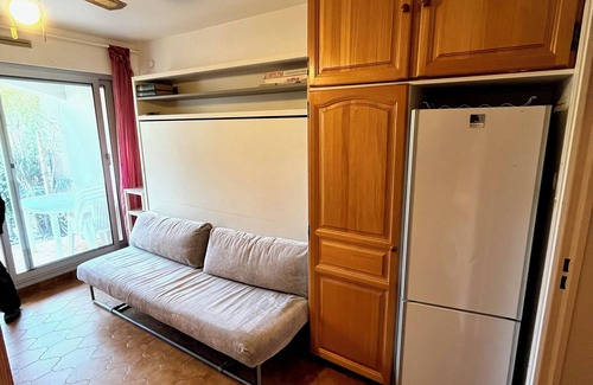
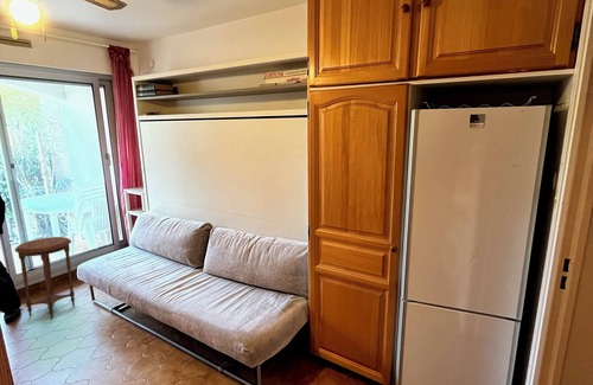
+ side table (47, 277)
